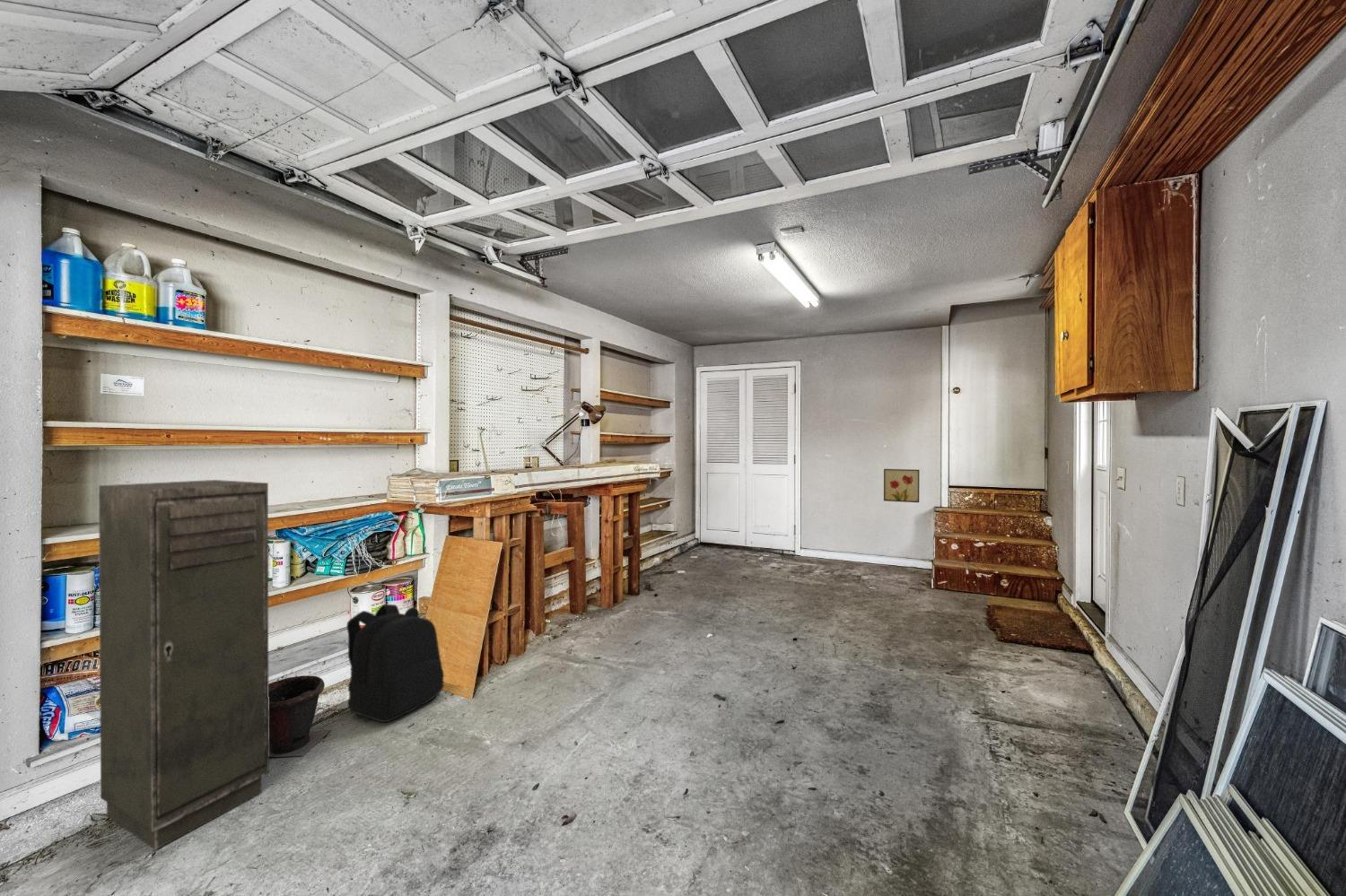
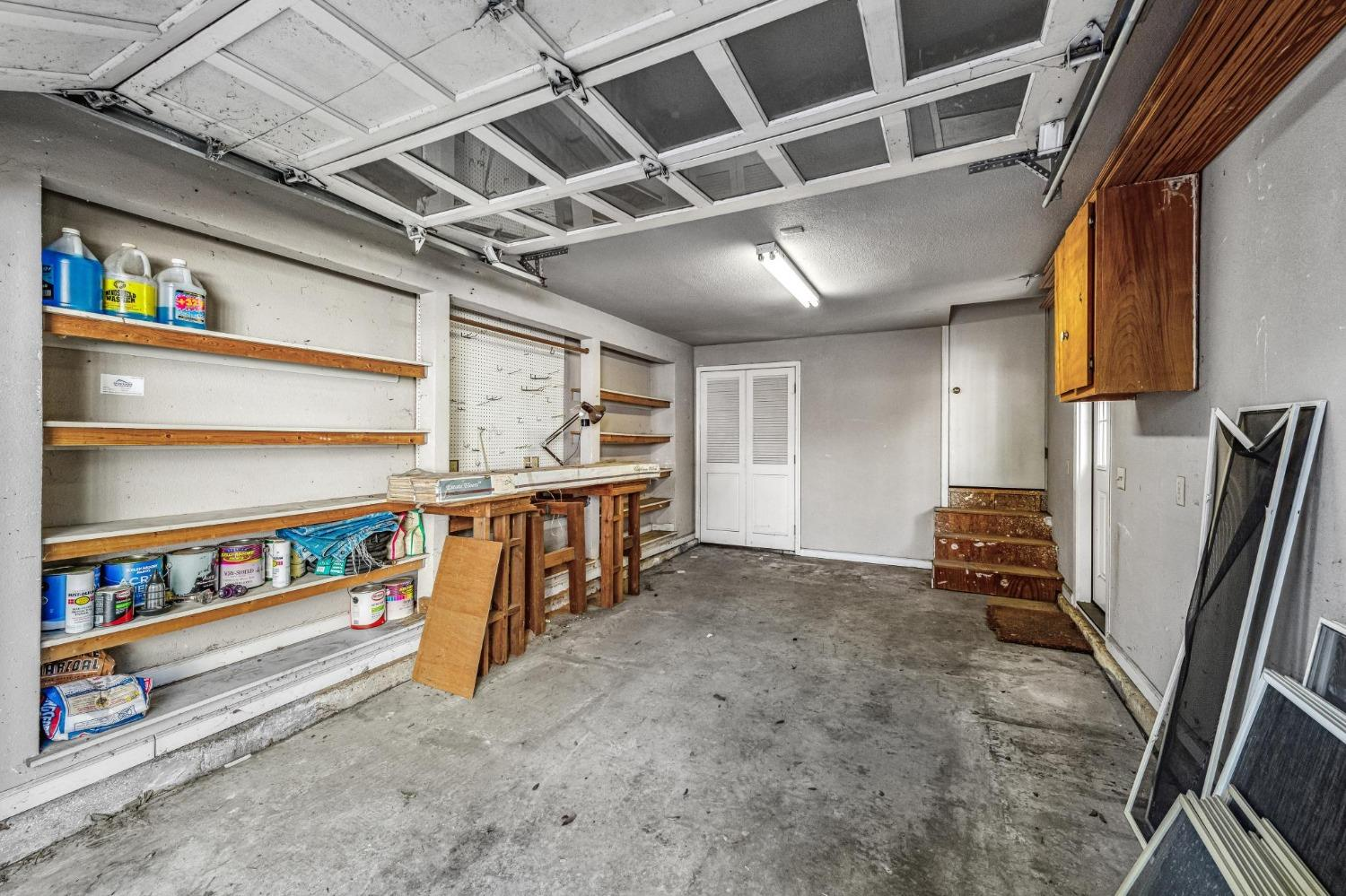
- wall art (901, 485)
- bucket (293, 713)
- storage cabinet (188, 645)
- backpack (392, 657)
